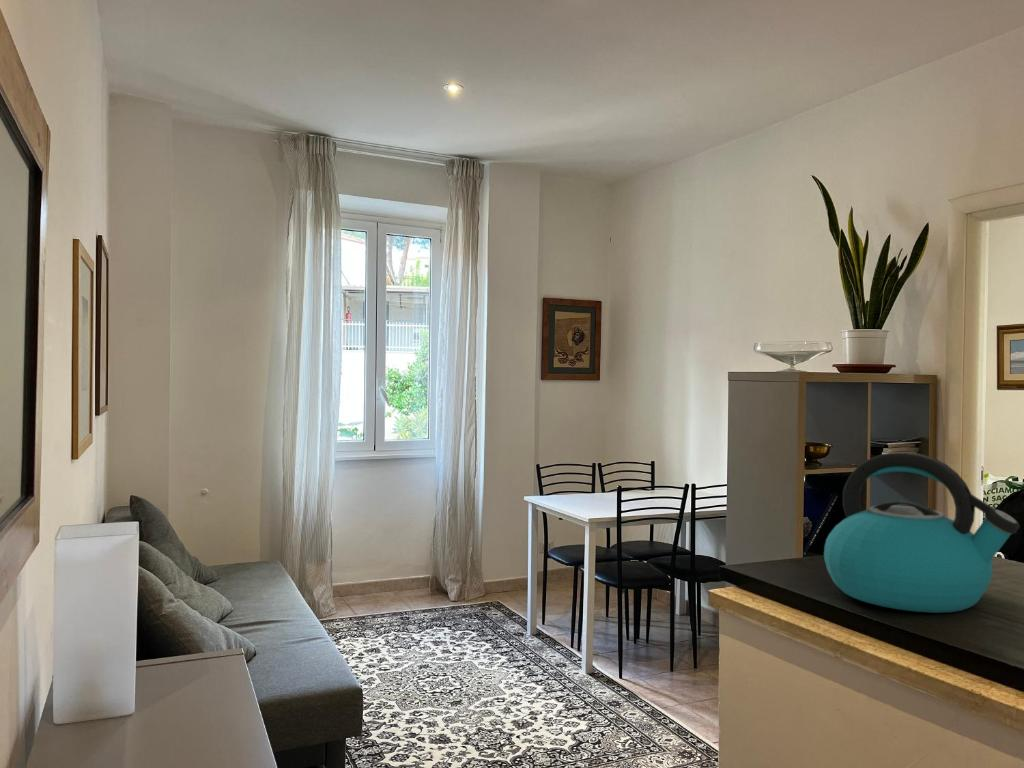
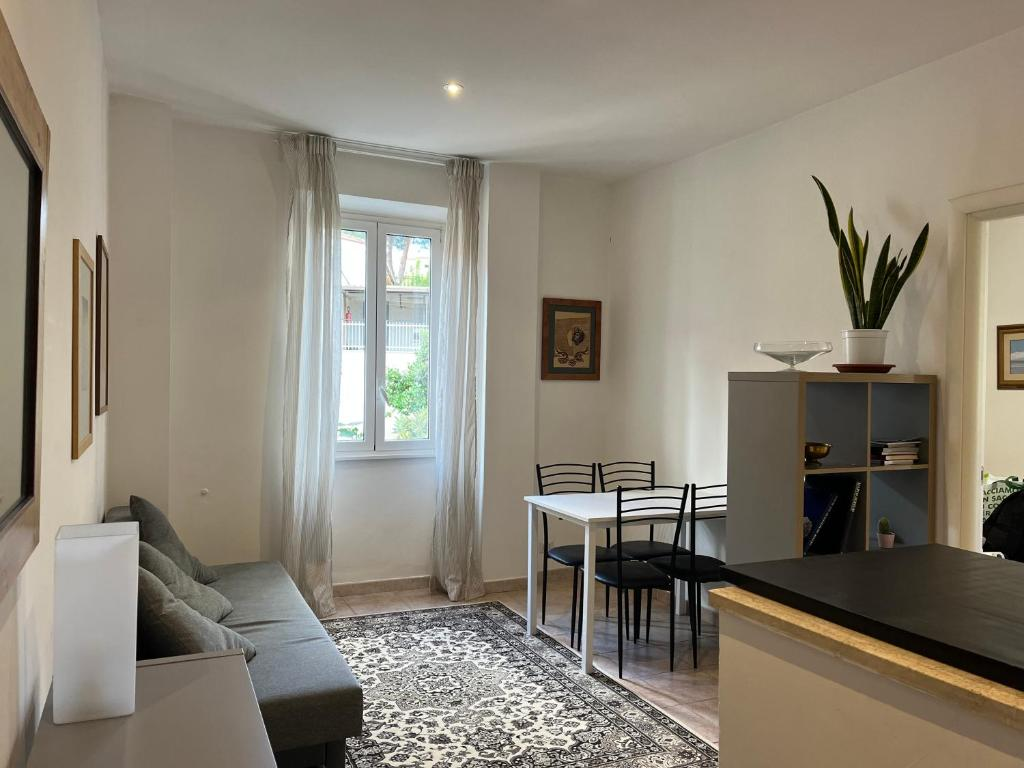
- kettle (917, 525)
